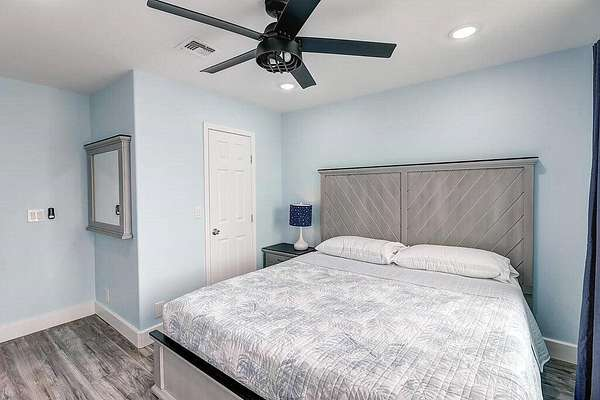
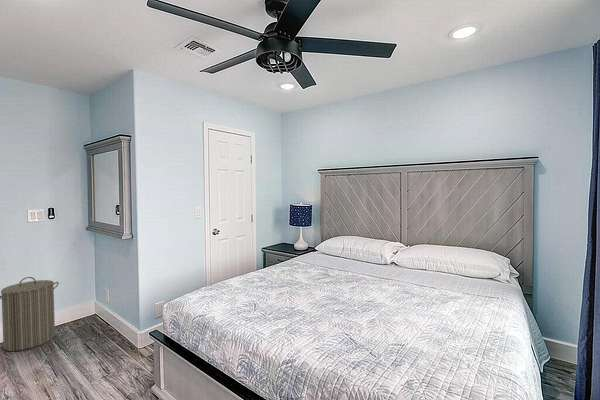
+ laundry hamper (29, 309)
